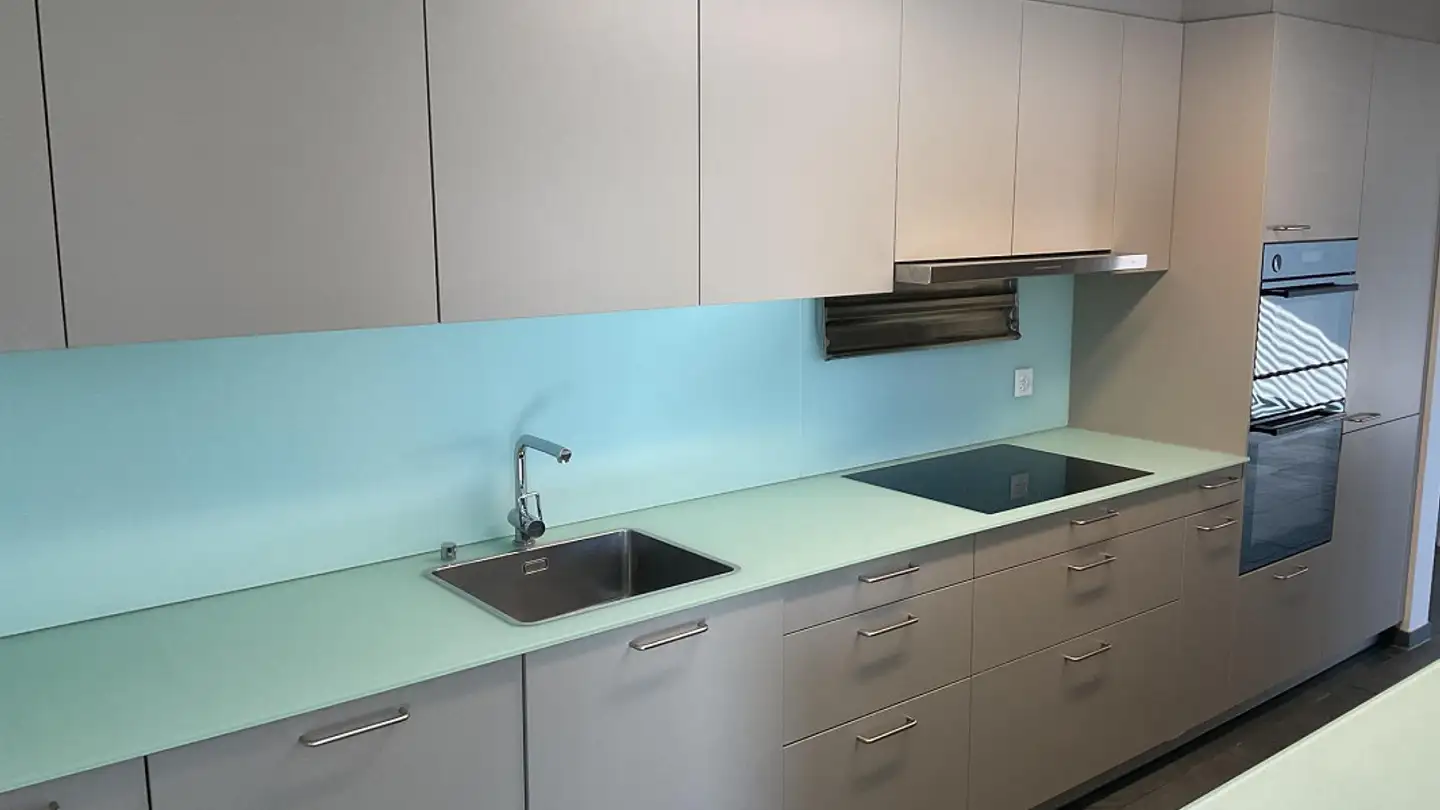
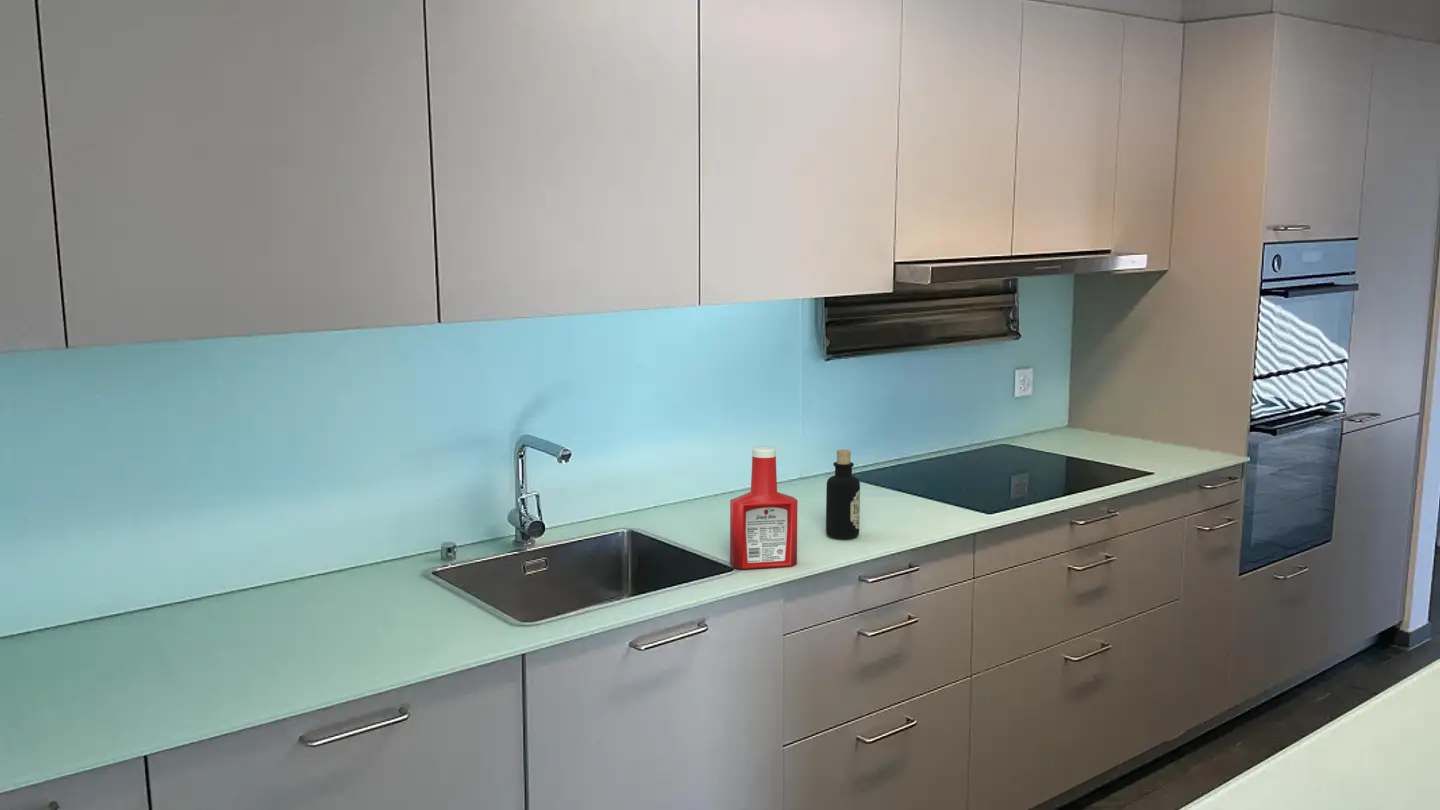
+ soap bottle (763, 506)
+ bottle (843, 493)
